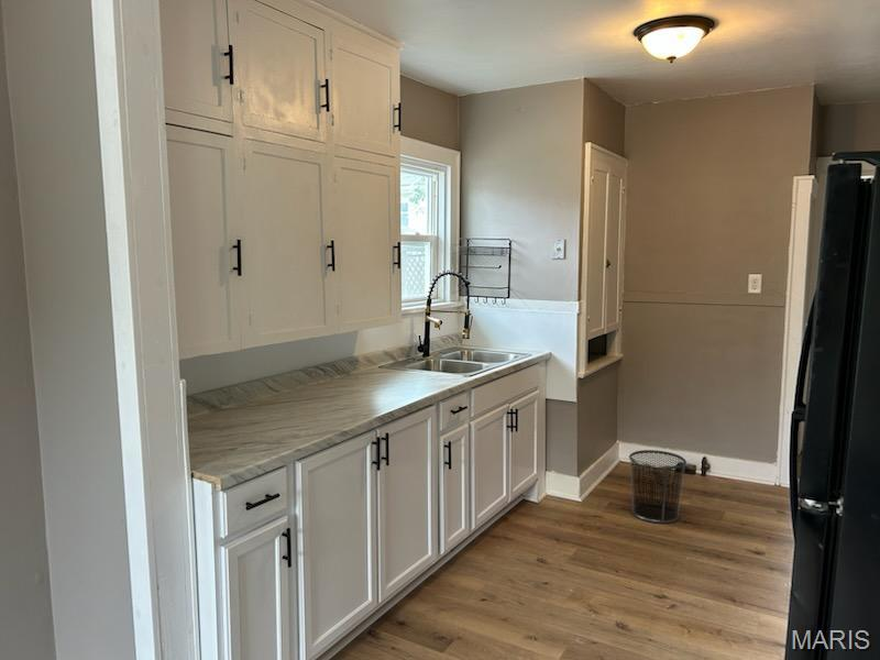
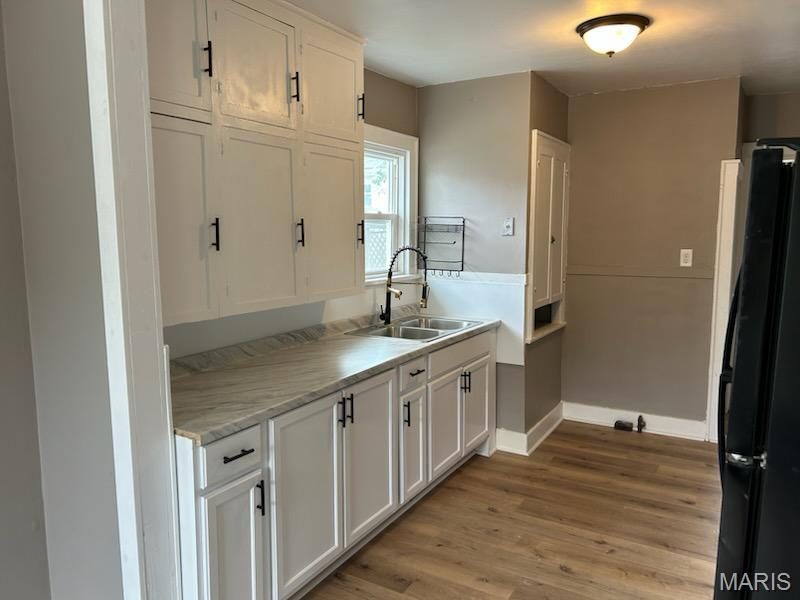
- waste bin (656, 485)
